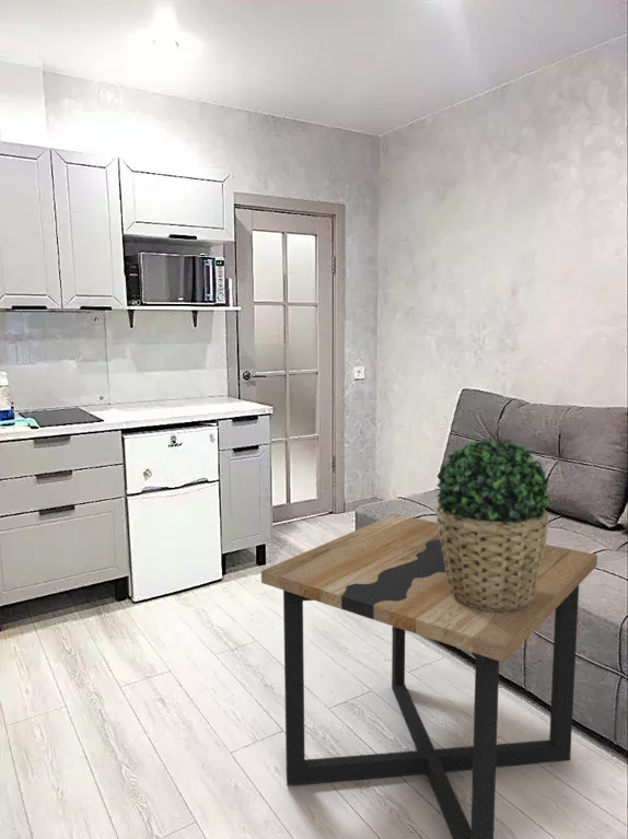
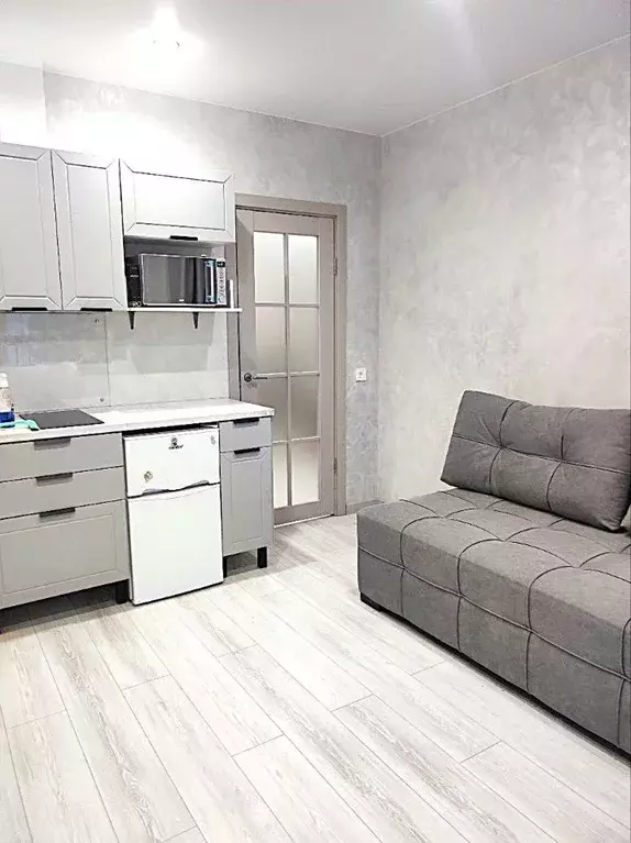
- potted plant (491, 518)
- side table (440, 641)
